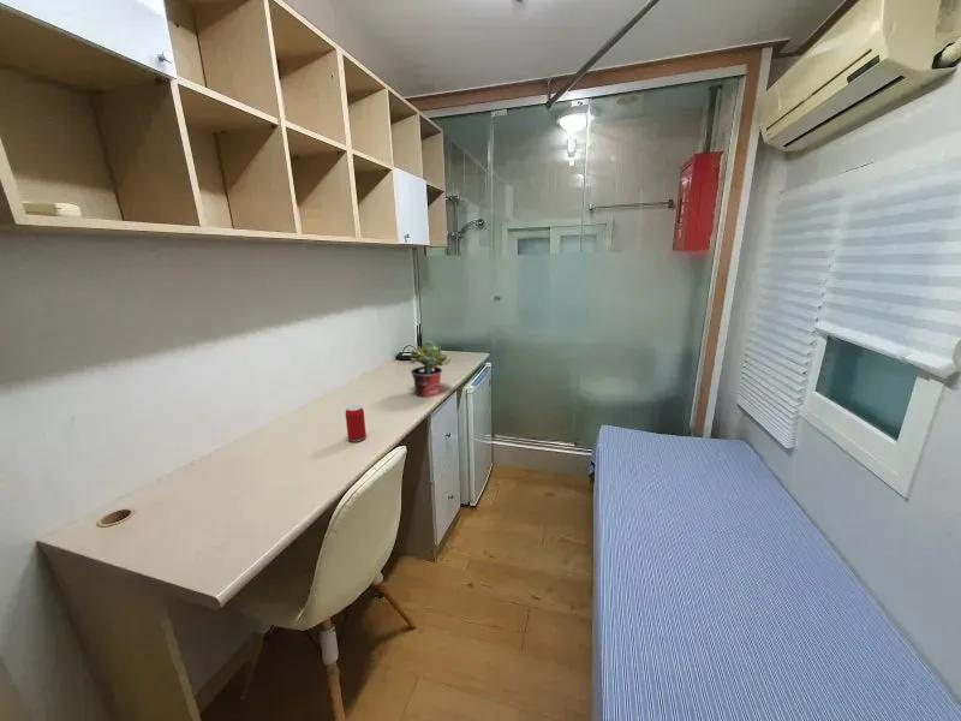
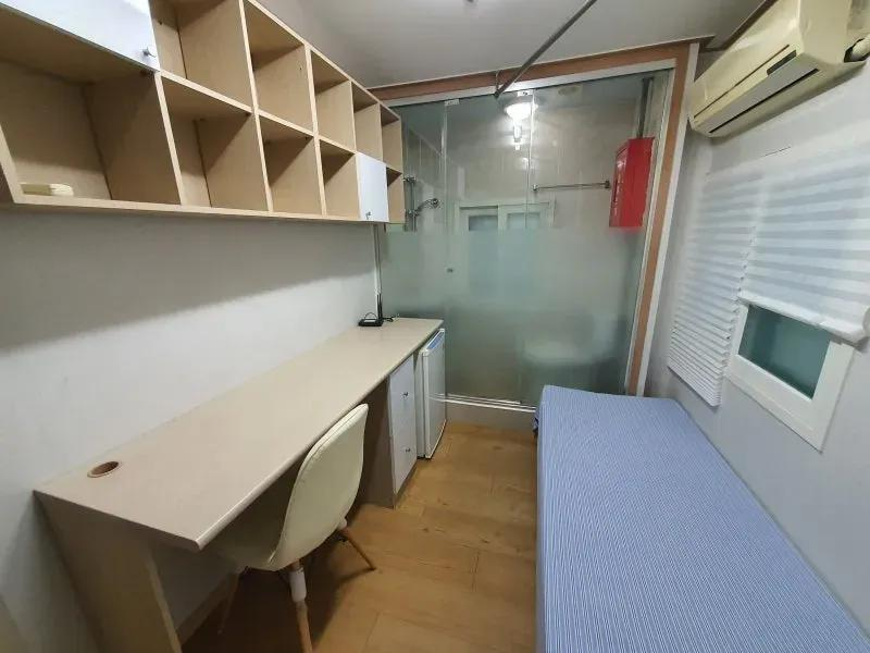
- potted plant (430, 368)
- beverage can (356, 423)
